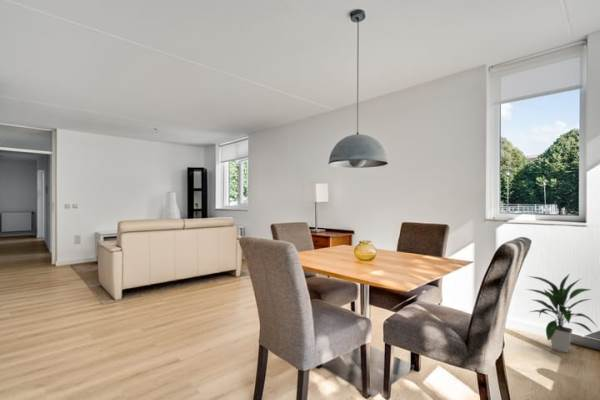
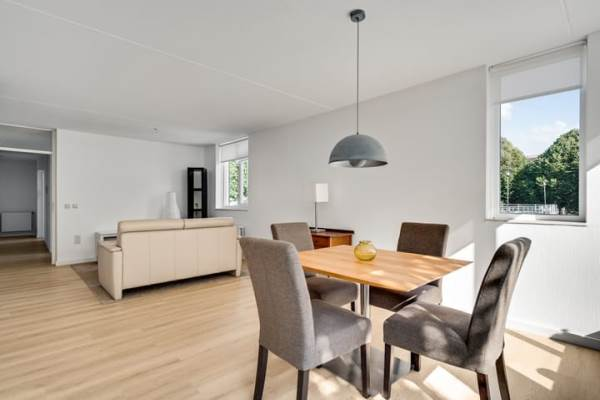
- indoor plant (559, 310)
